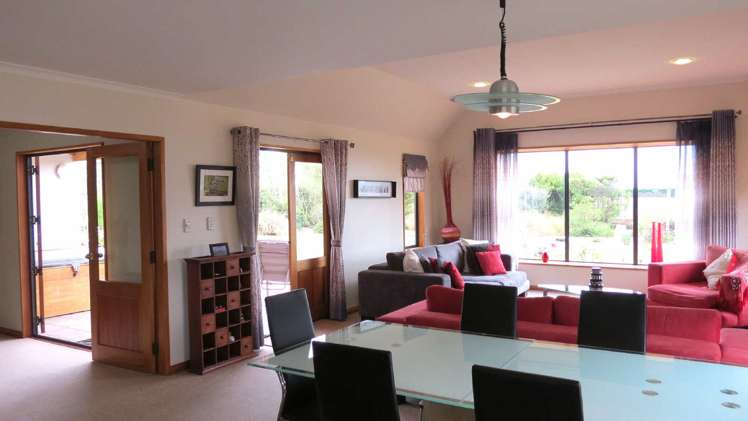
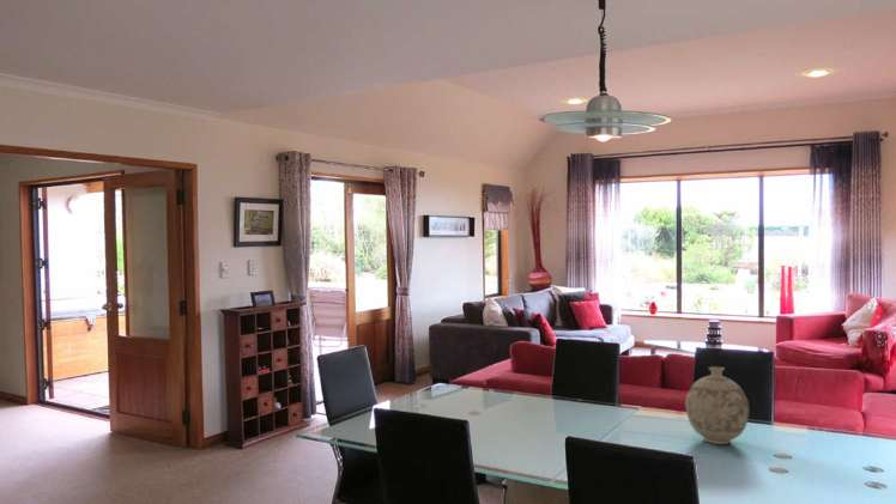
+ decorative vase (716, 403)
